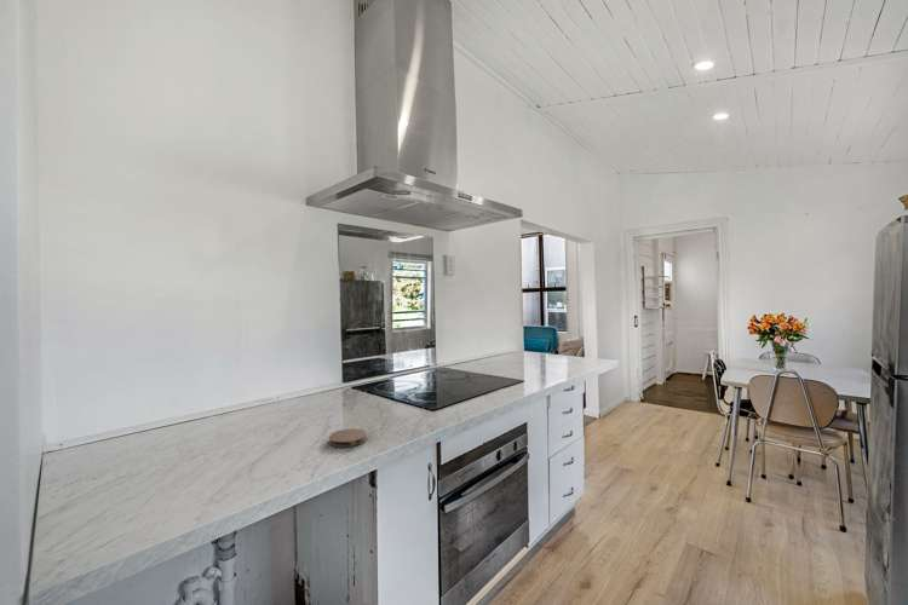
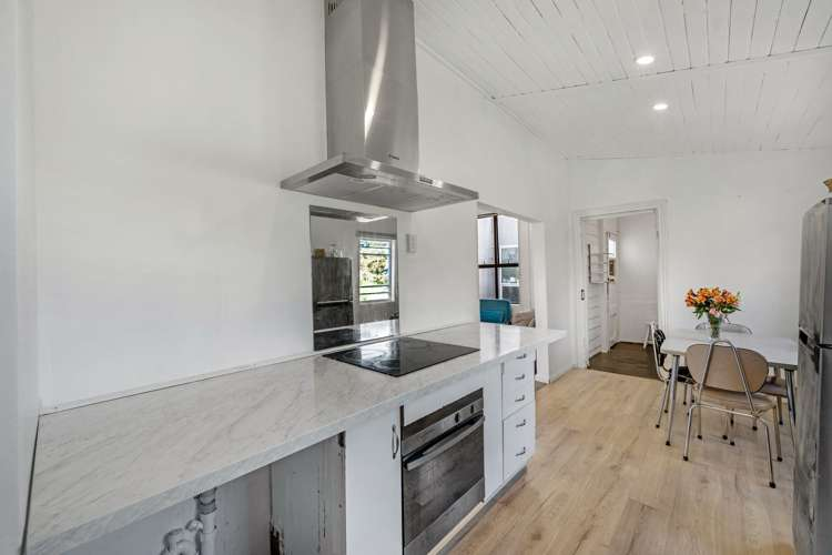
- coaster (347, 437)
